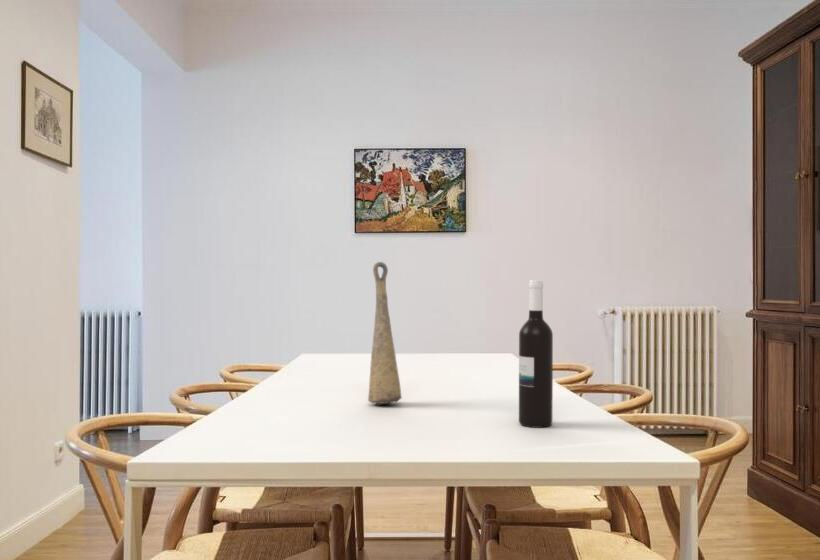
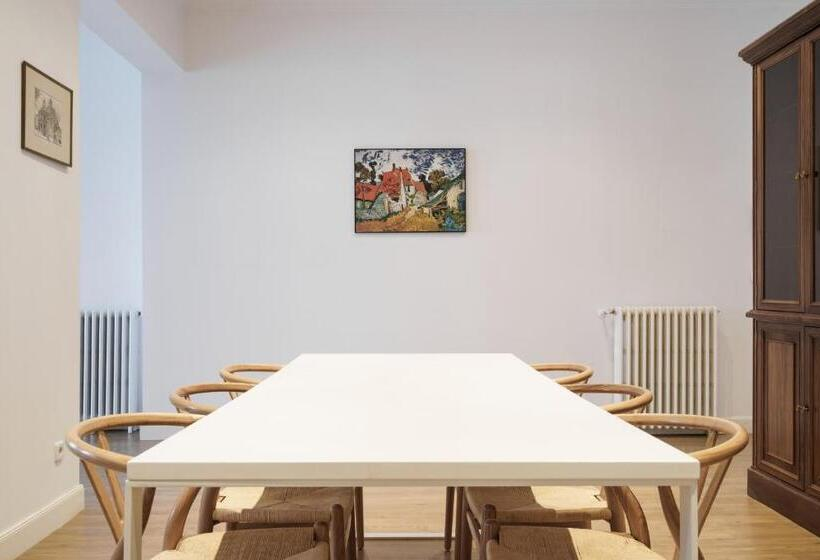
- decorative vase (384, 333)
- wine bottle (535, 352)
